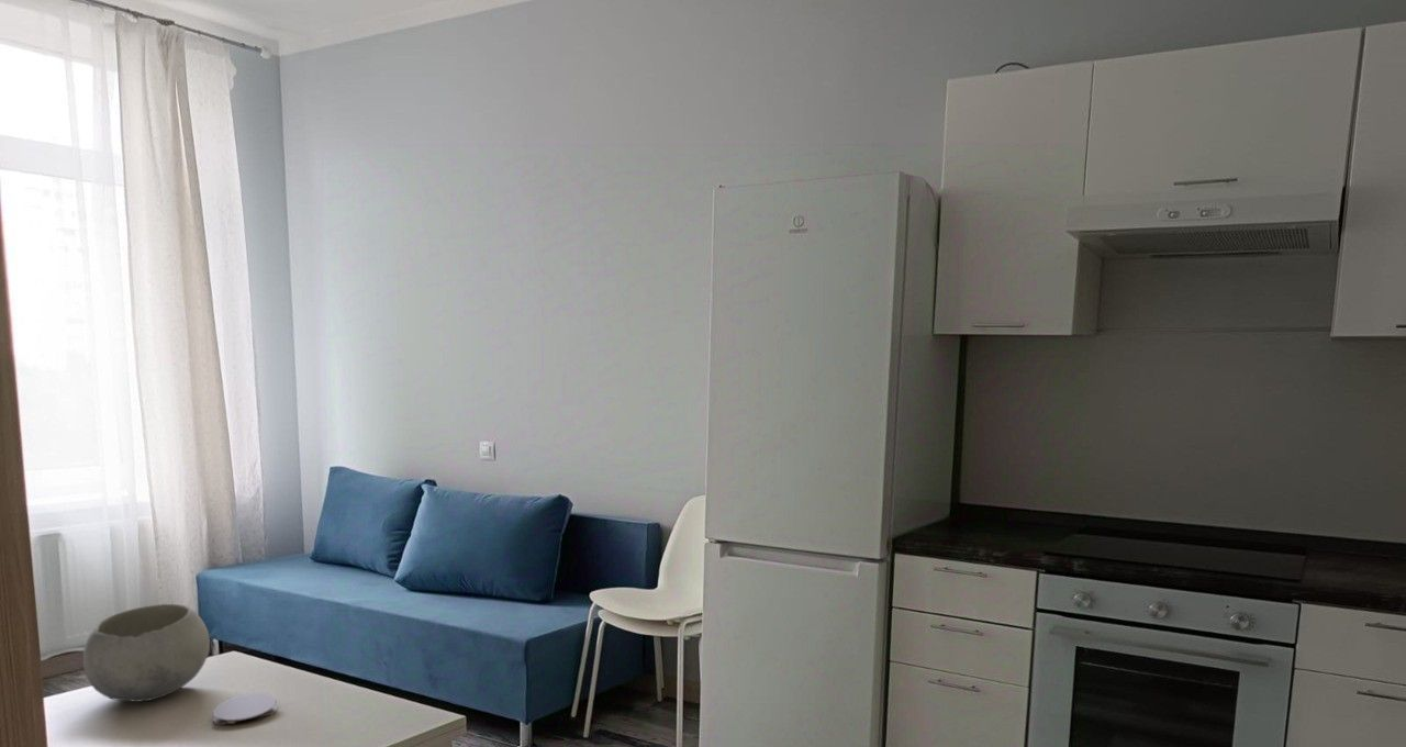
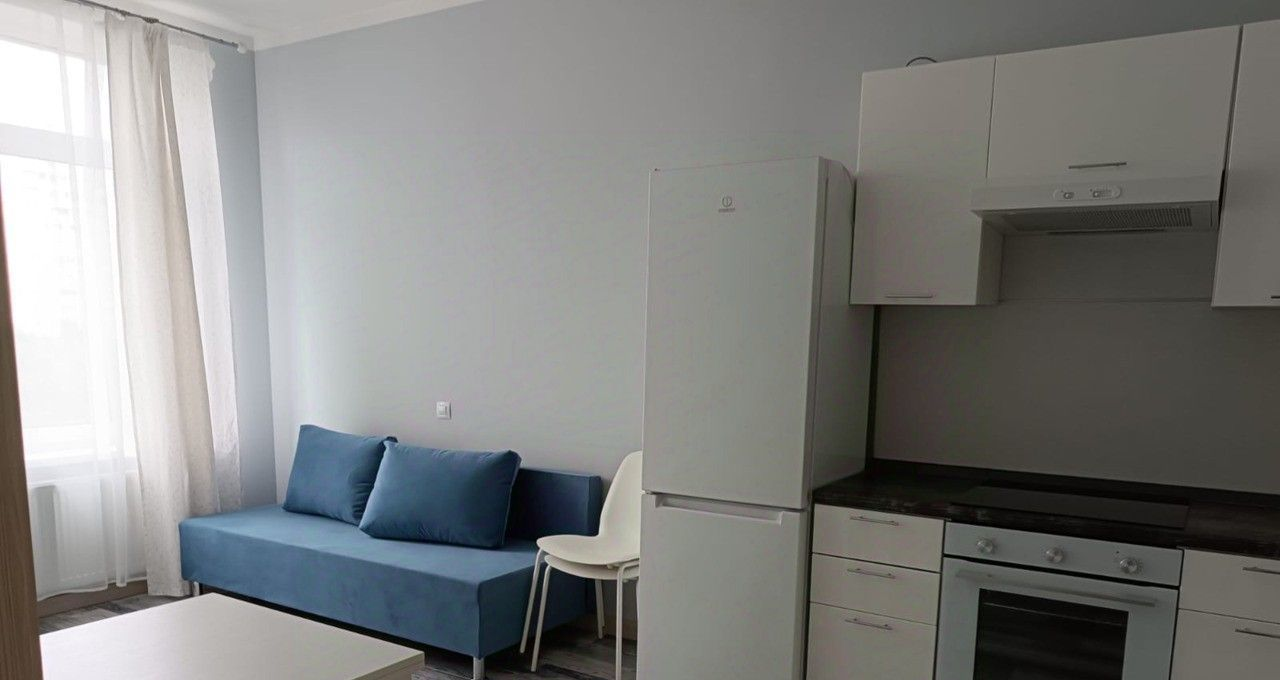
- coaster (245, 710)
- bowl (148, 655)
